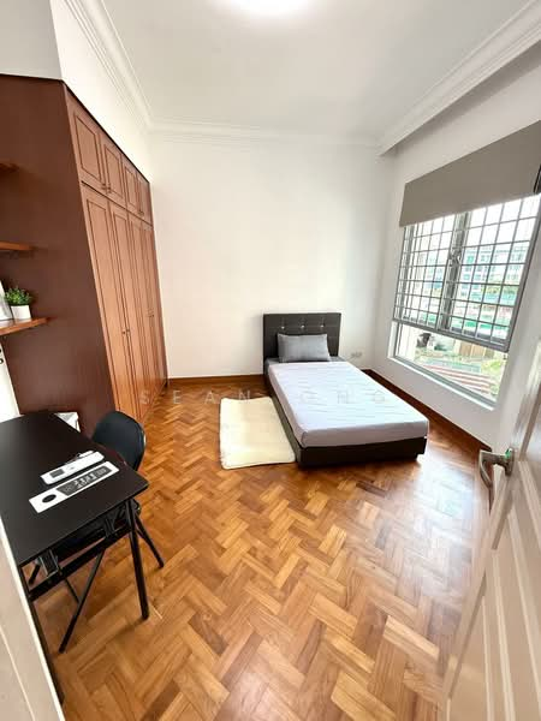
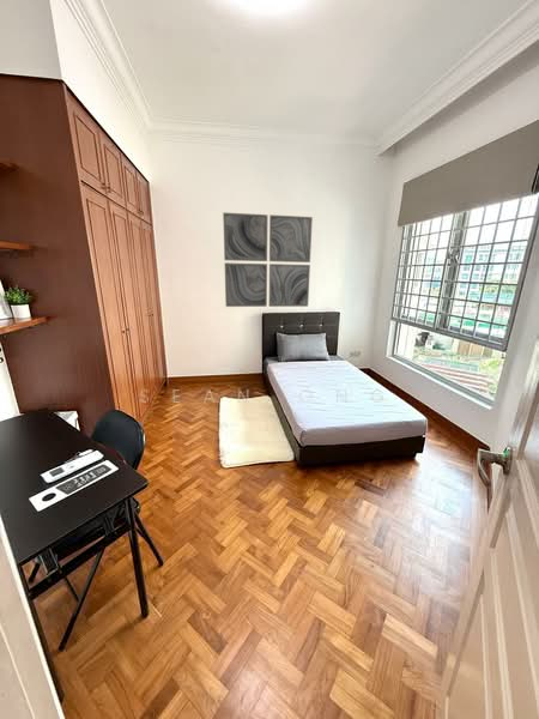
+ wall art (266, 264)
